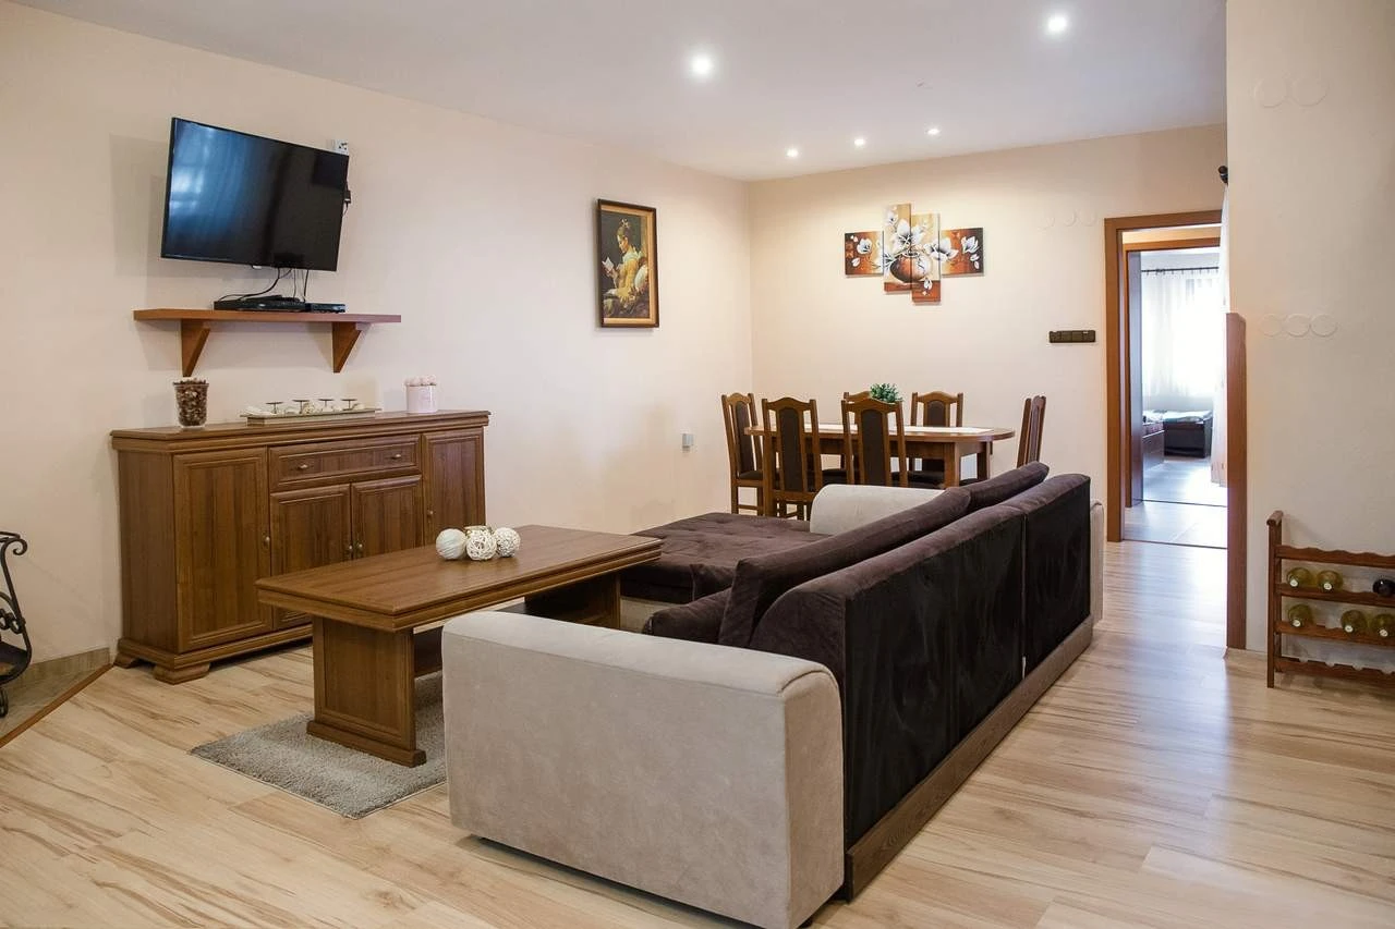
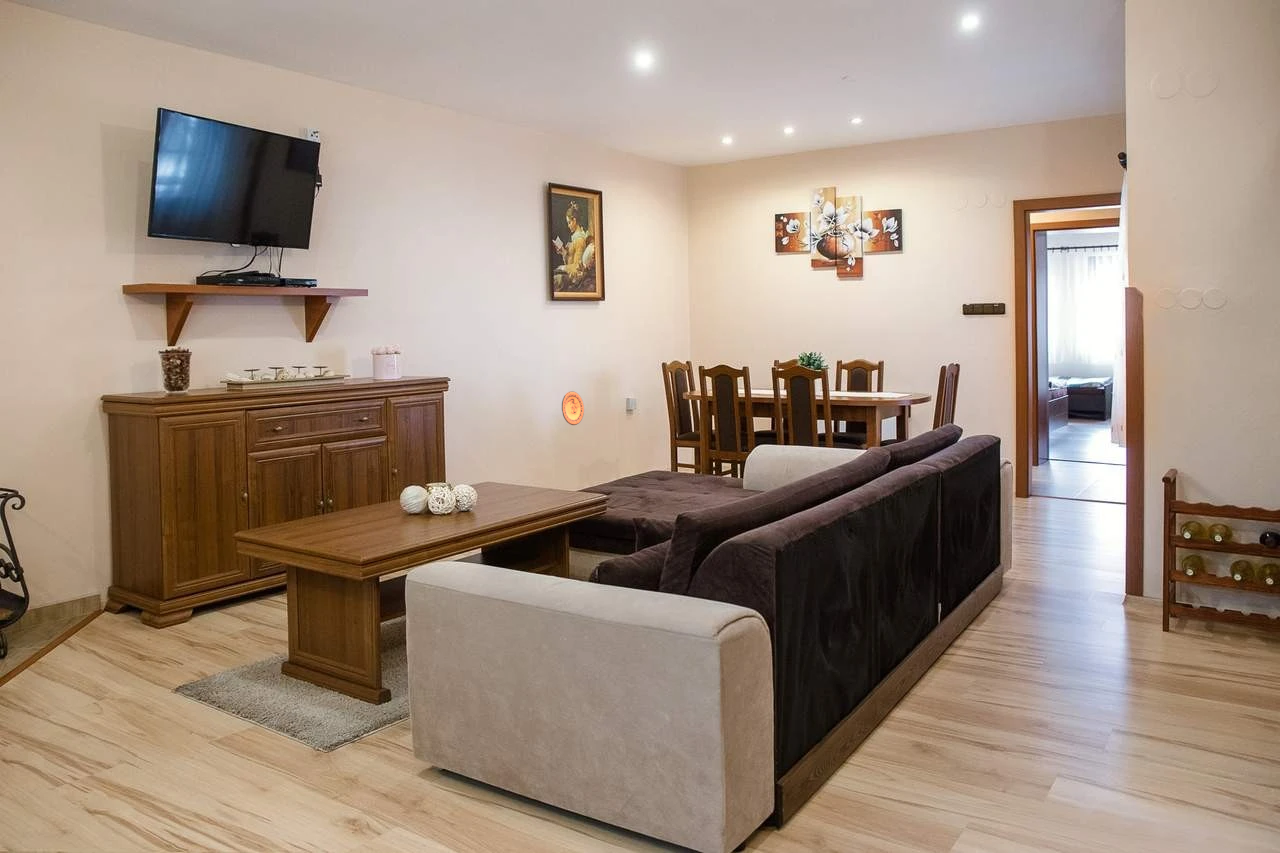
+ decorative plate (572, 408)
